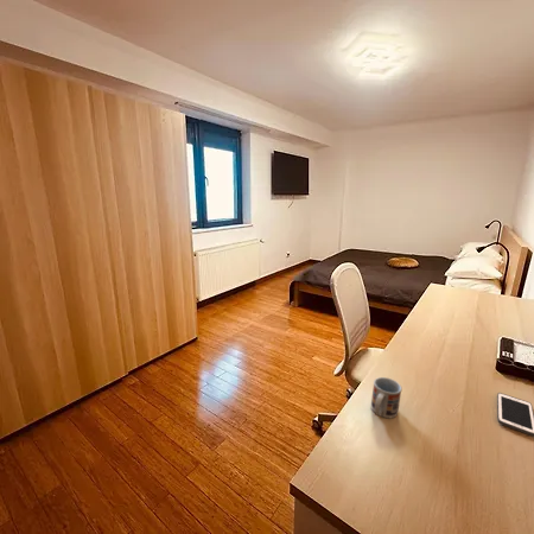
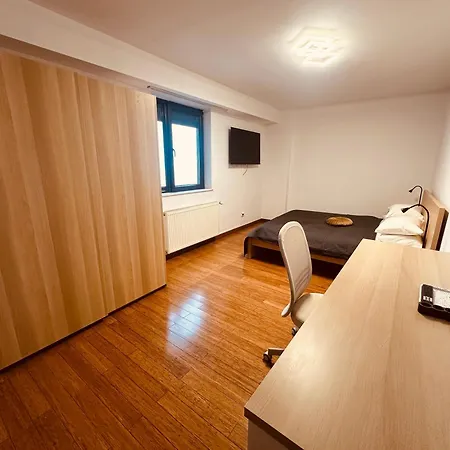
- cup (383, 399)
- cell phone (515, 412)
